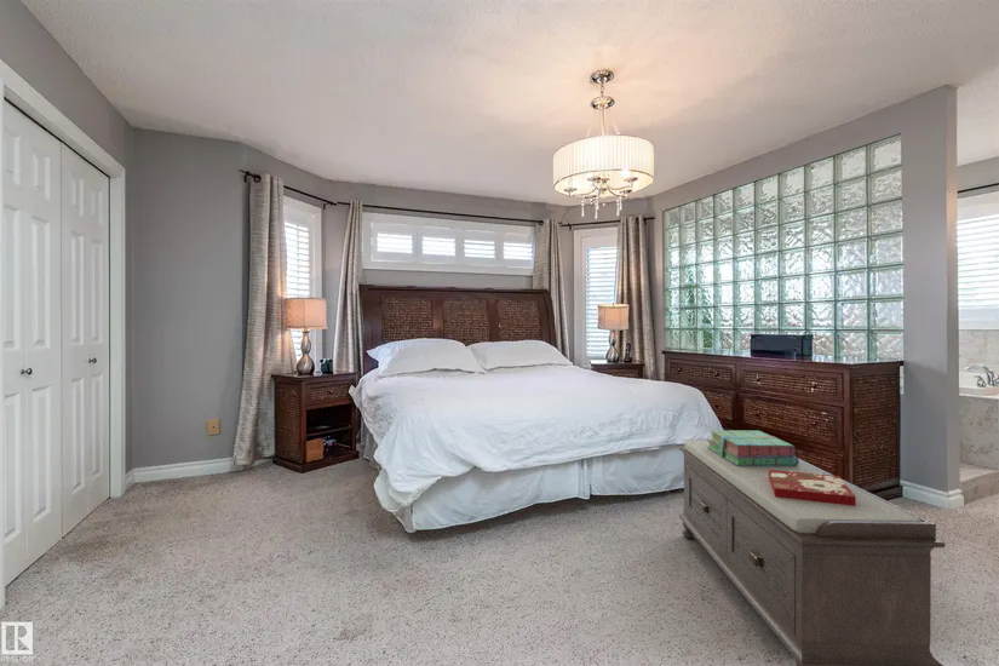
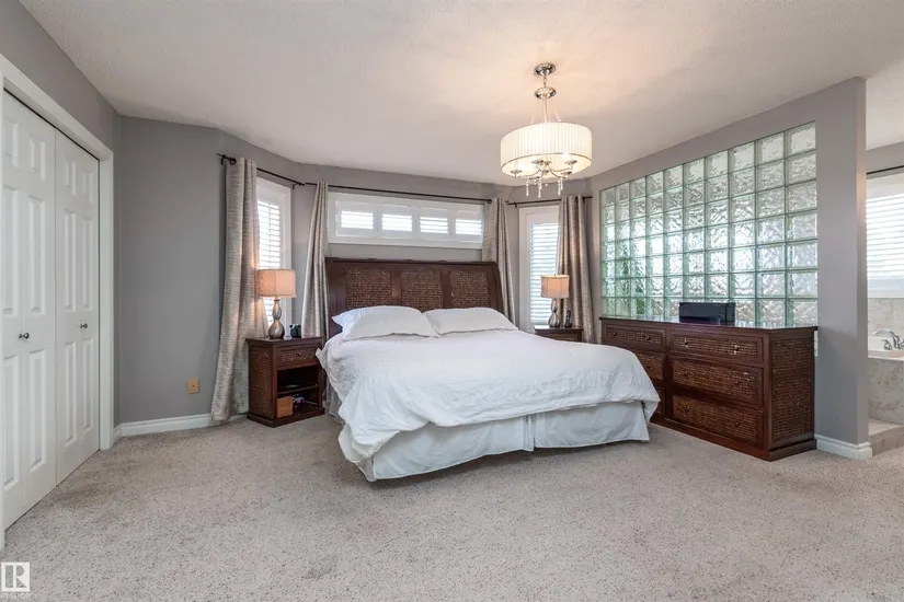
- bench (773, 530)
- stack of books (750, 446)
- decorative box (808, 486)
